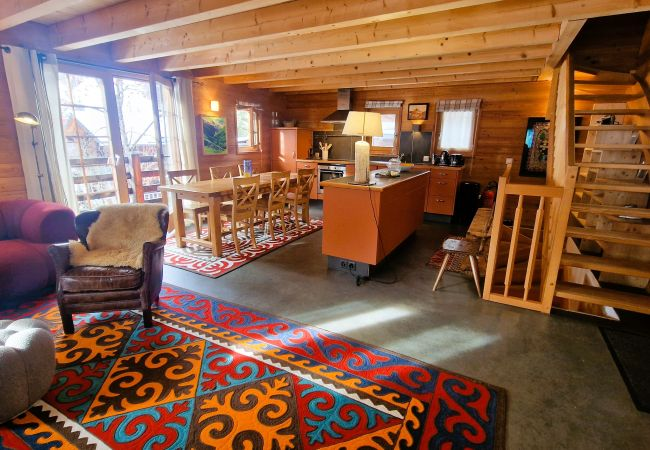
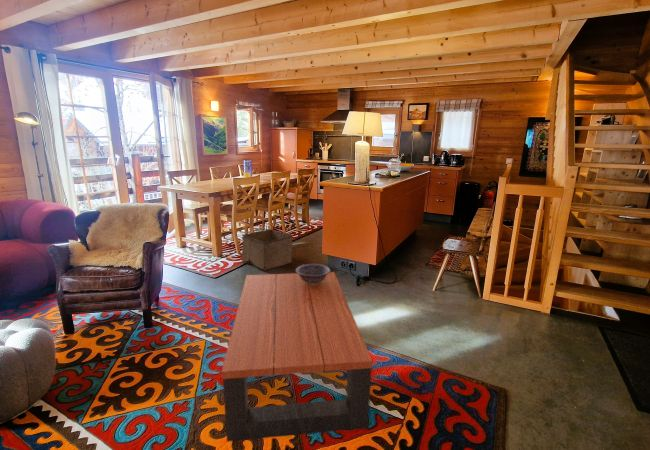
+ storage bin (267, 248)
+ coffee table (294, 335)
+ decorative bowl (313, 275)
